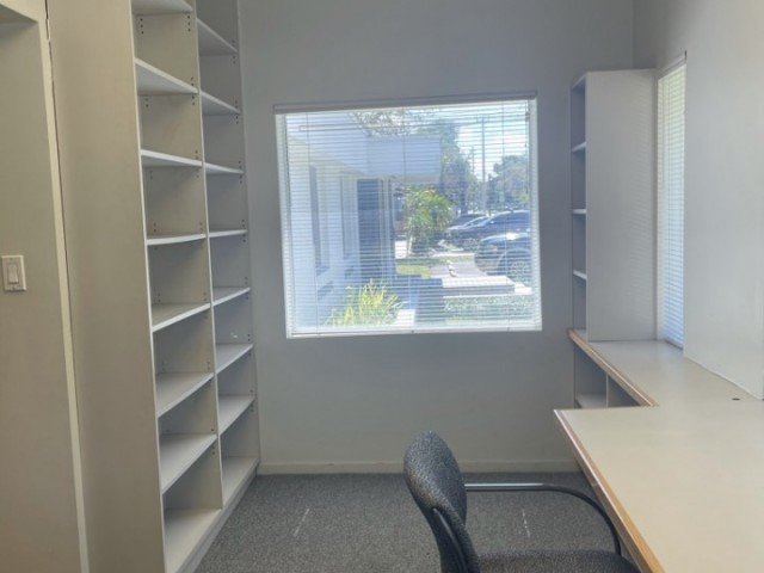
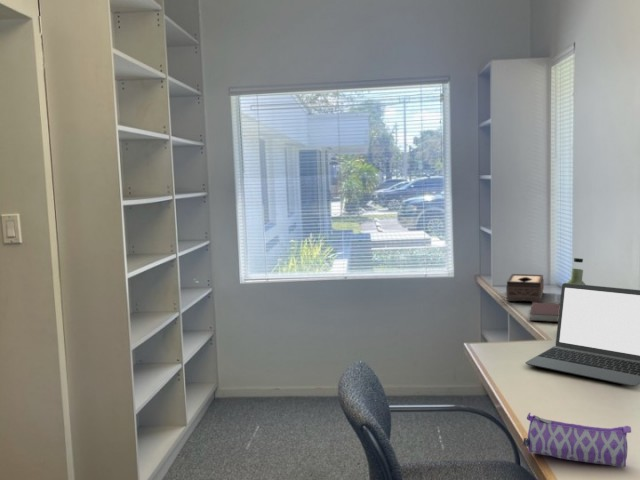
+ bottle (573, 283)
+ laptop (594, 329)
+ notebook (553, 312)
+ pencil case (575, 438)
+ tissue box (525, 287)
